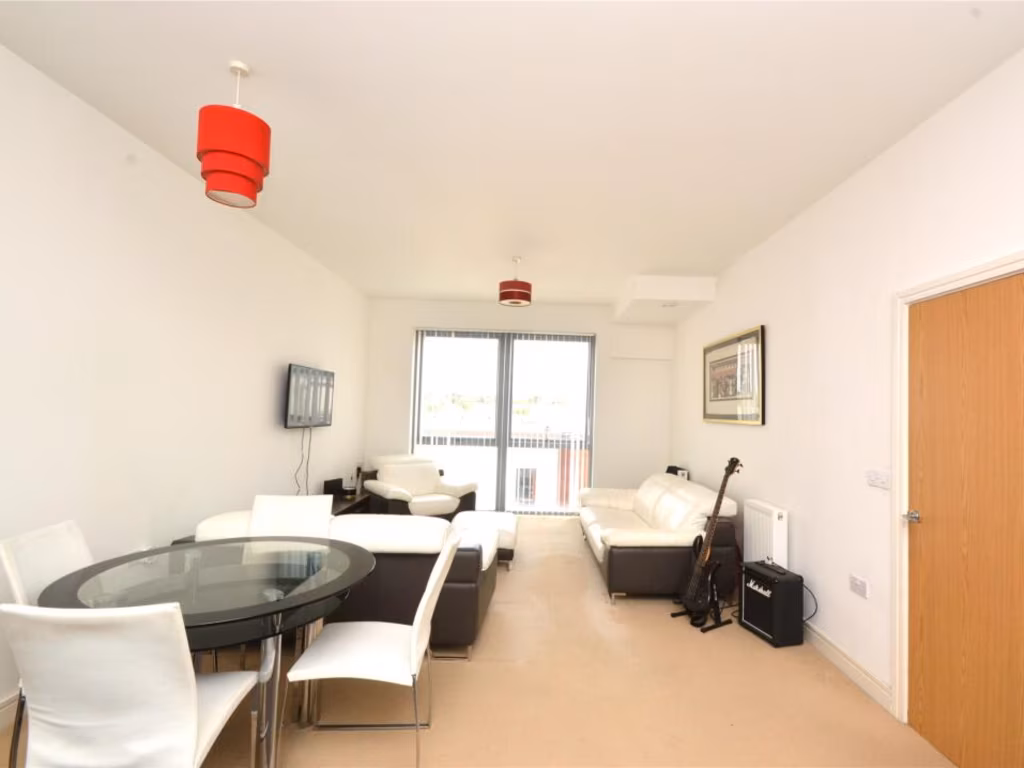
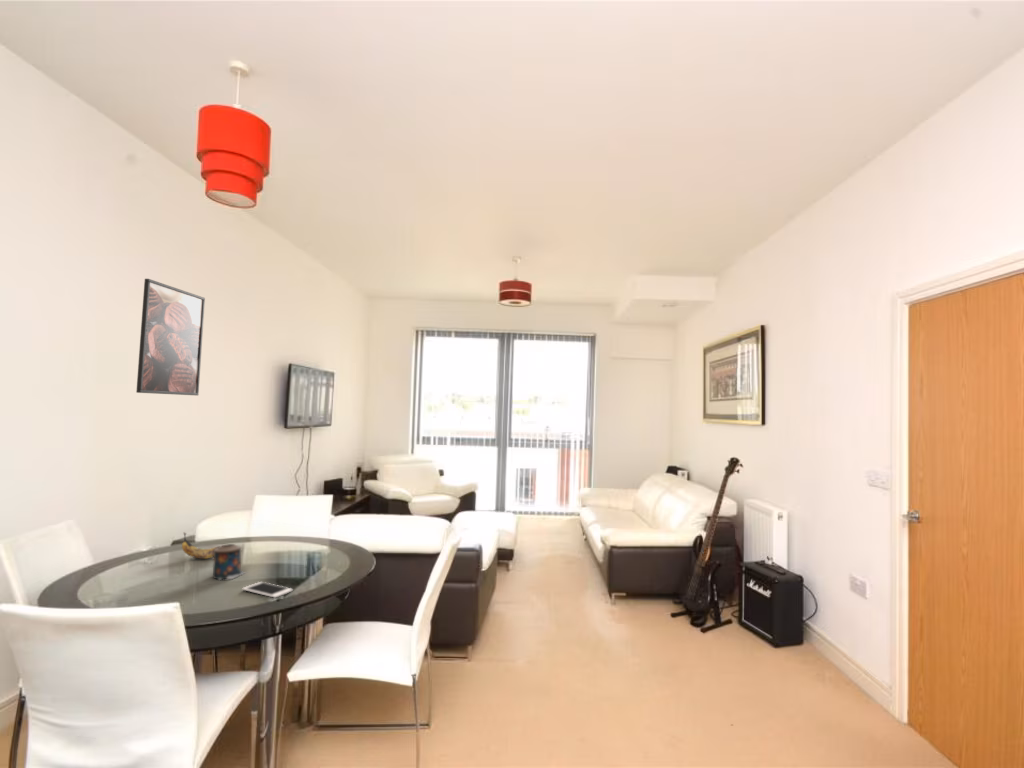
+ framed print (173, 341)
+ cell phone (267, 589)
+ banana (203, 549)
+ candle (231, 559)
